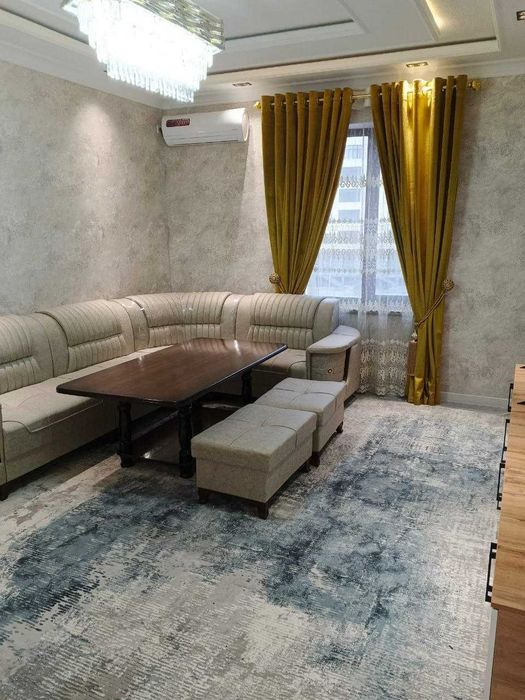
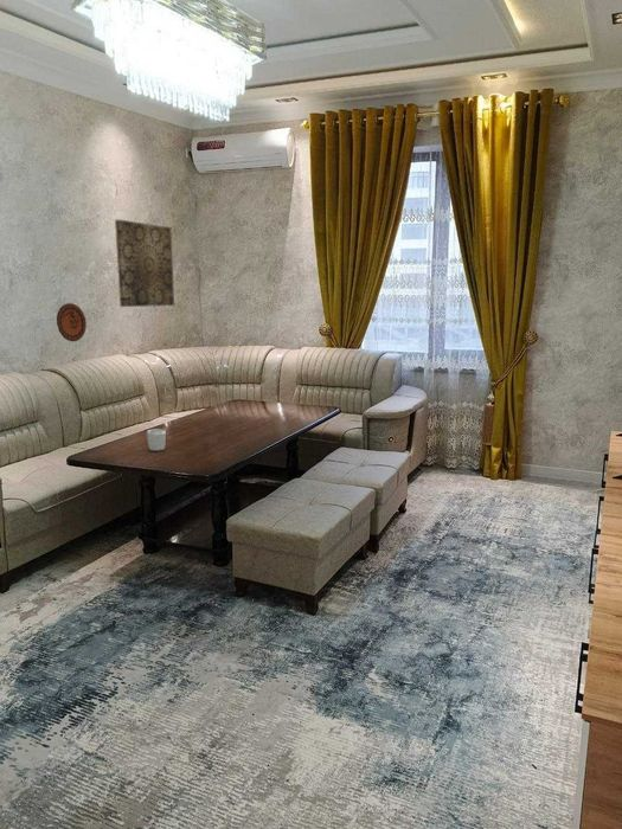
+ mug (158, 439)
+ decorative plate (71, 322)
+ wall art (146, 265)
